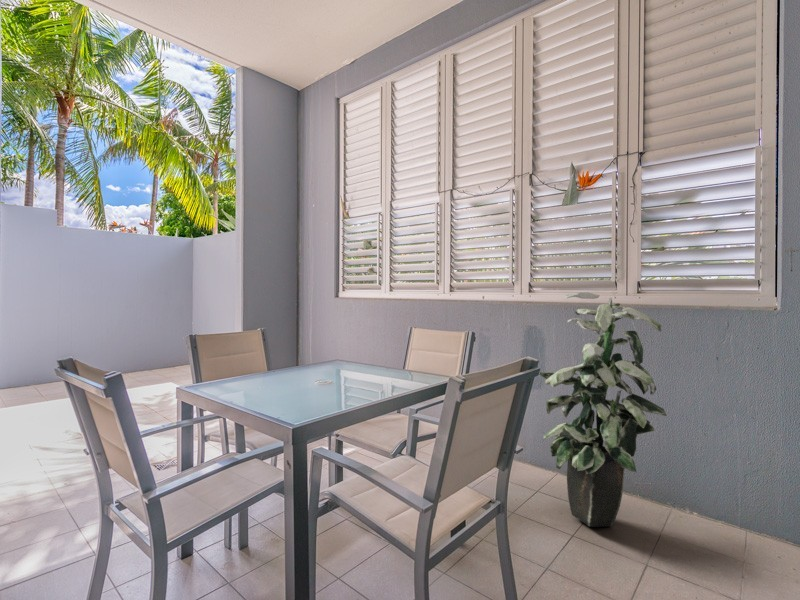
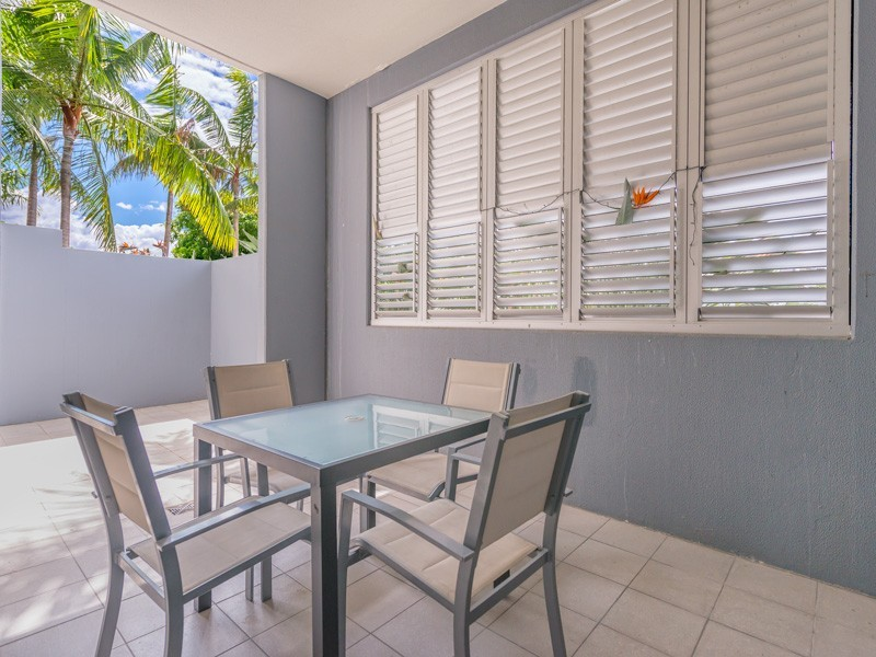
- indoor plant (594, 404)
